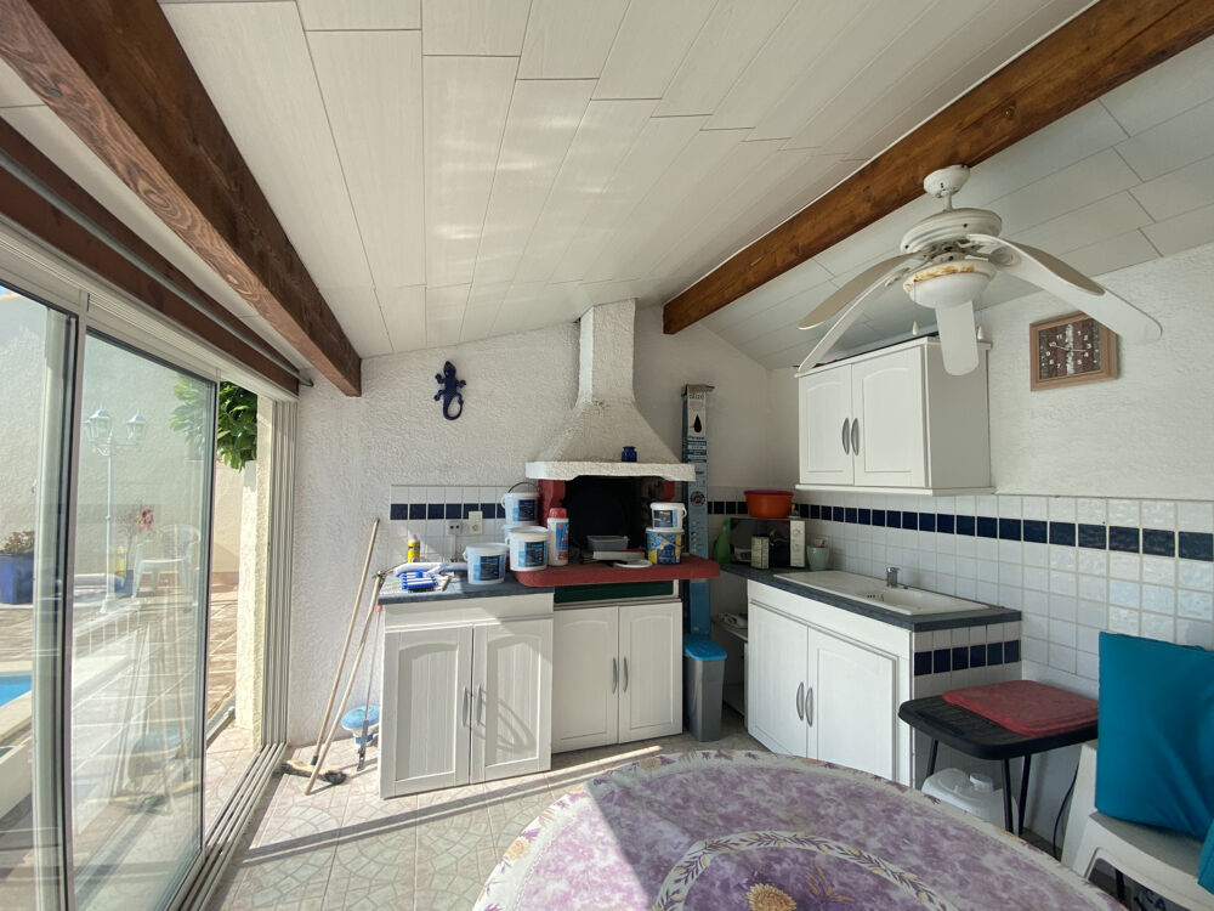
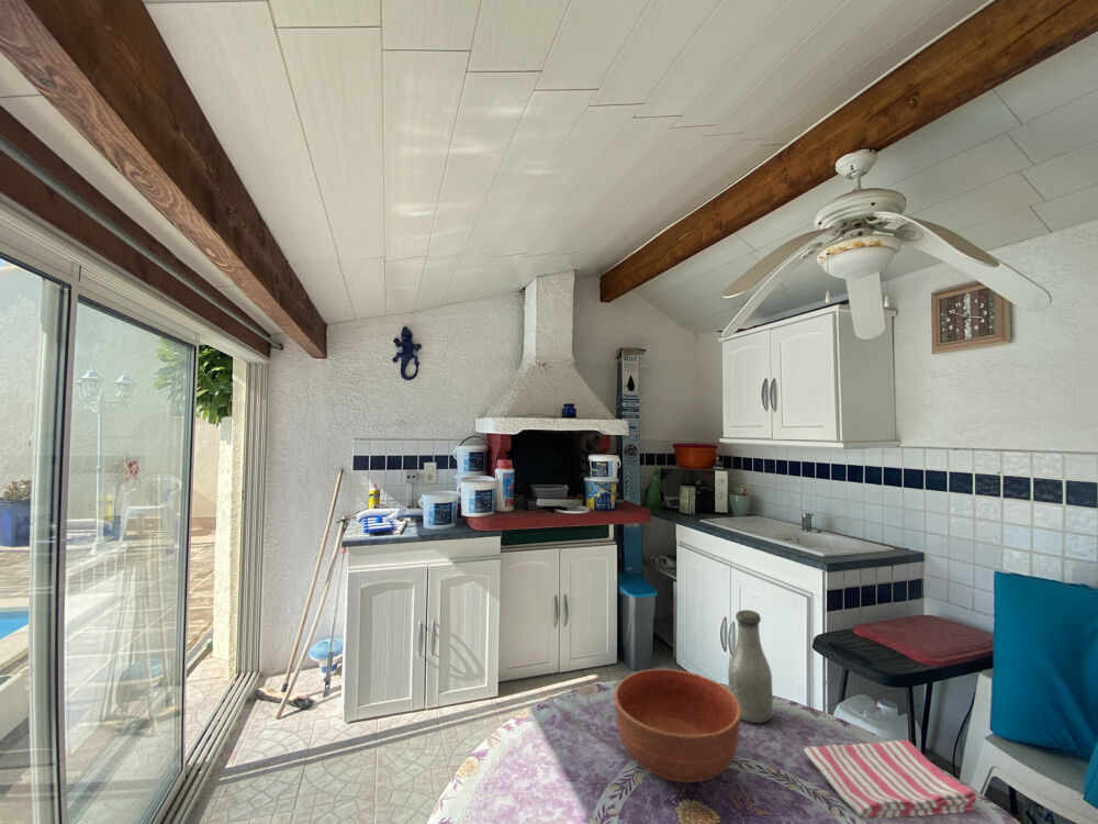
+ dish towel (884, 772)
+ bowl (675, 731)
+ bottle (749, 662)
